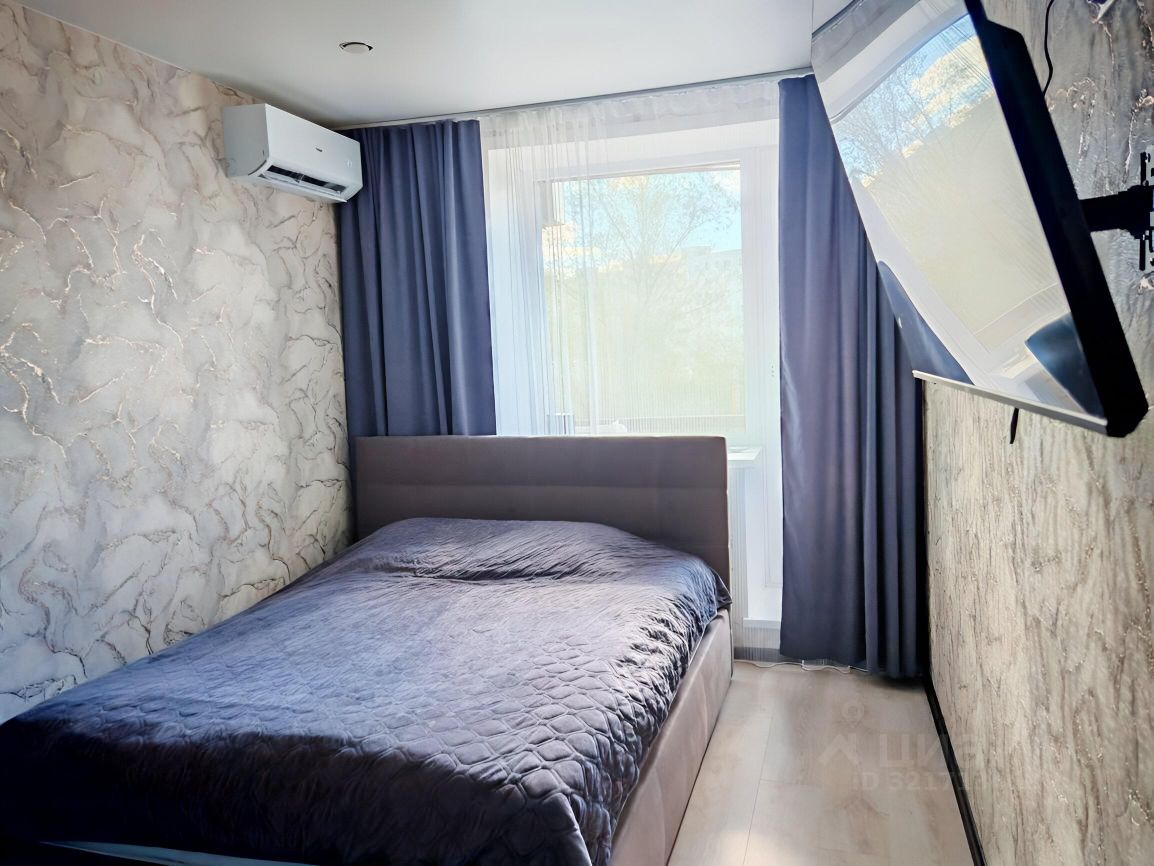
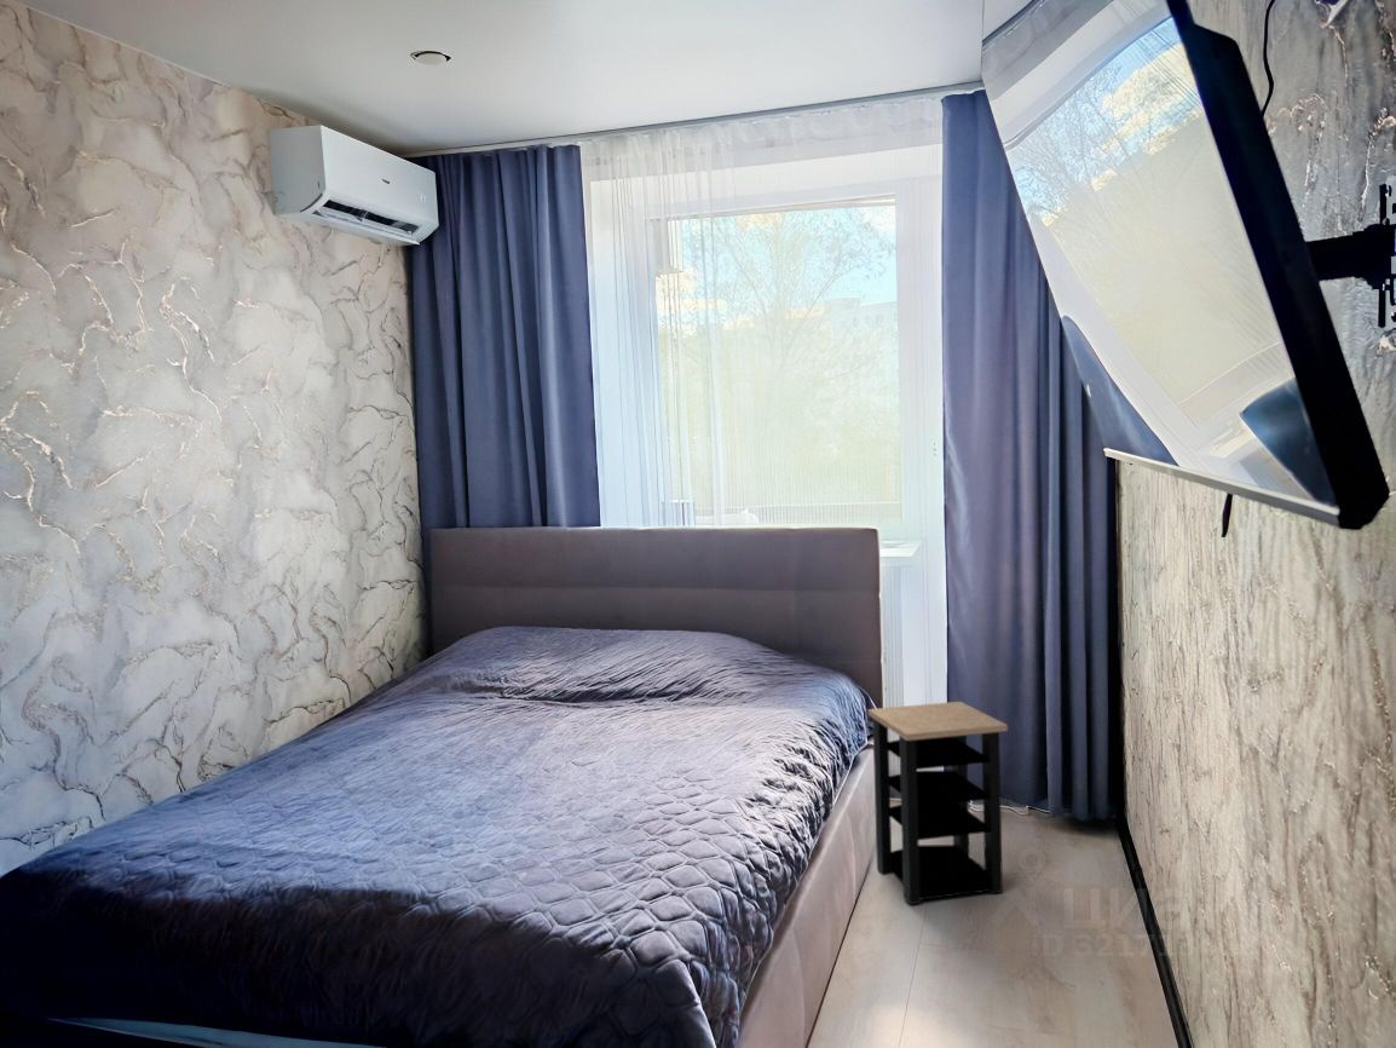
+ side table (935, 799)
